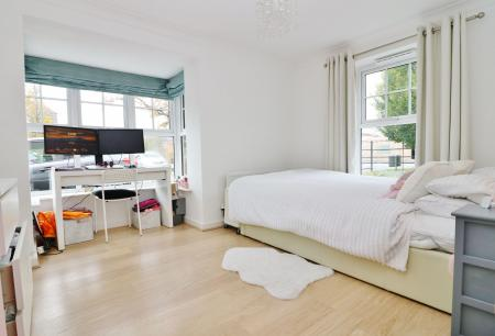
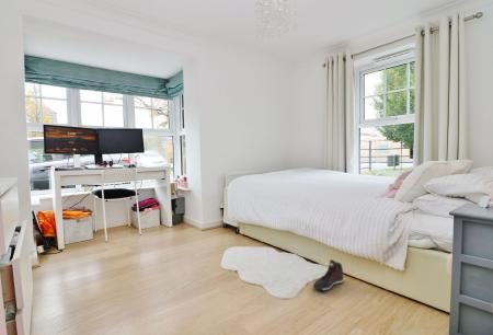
+ sneaker (328, 273)
